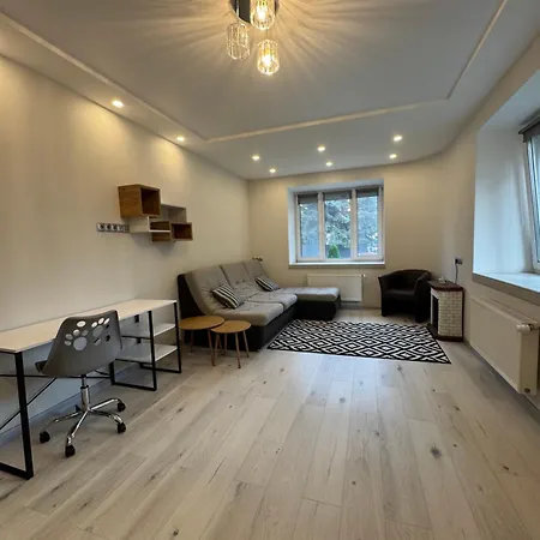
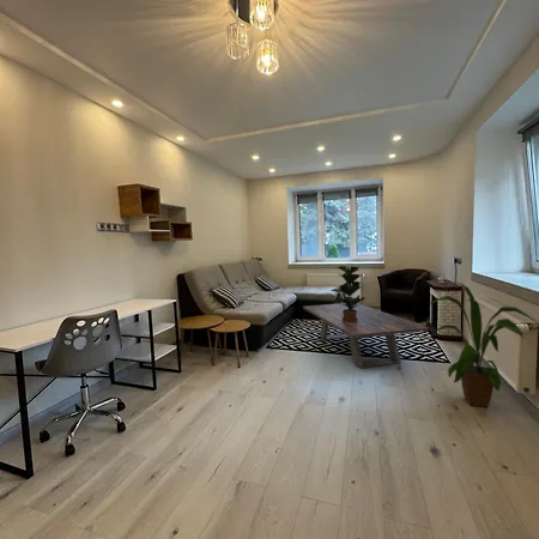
+ house plant (479, 347)
+ potted plant (346, 292)
+ coffee table (355, 332)
